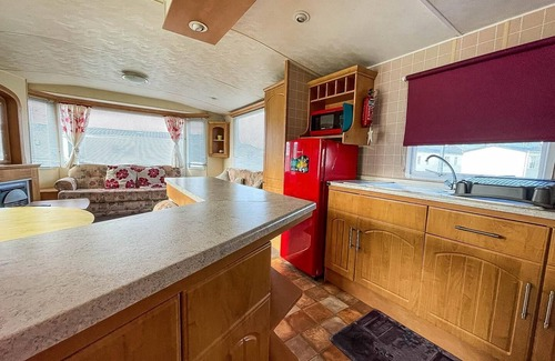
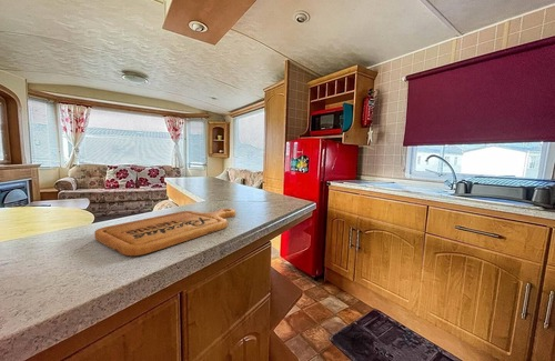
+ cutting board (185, 222)
